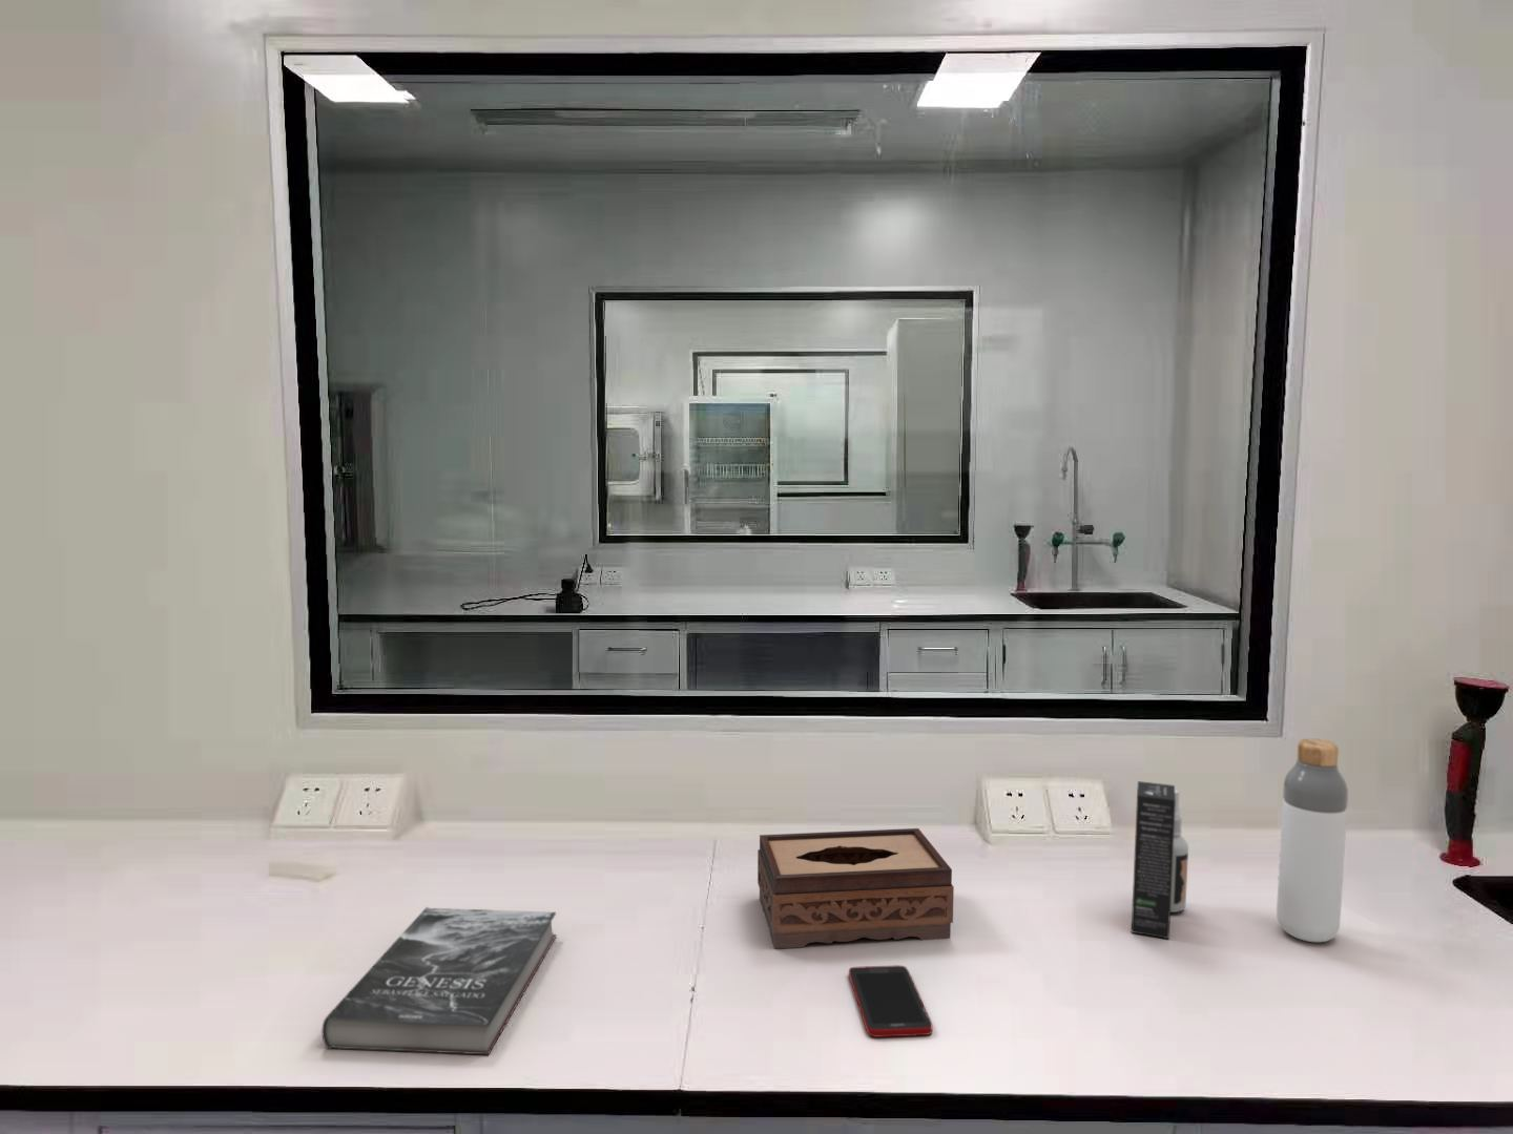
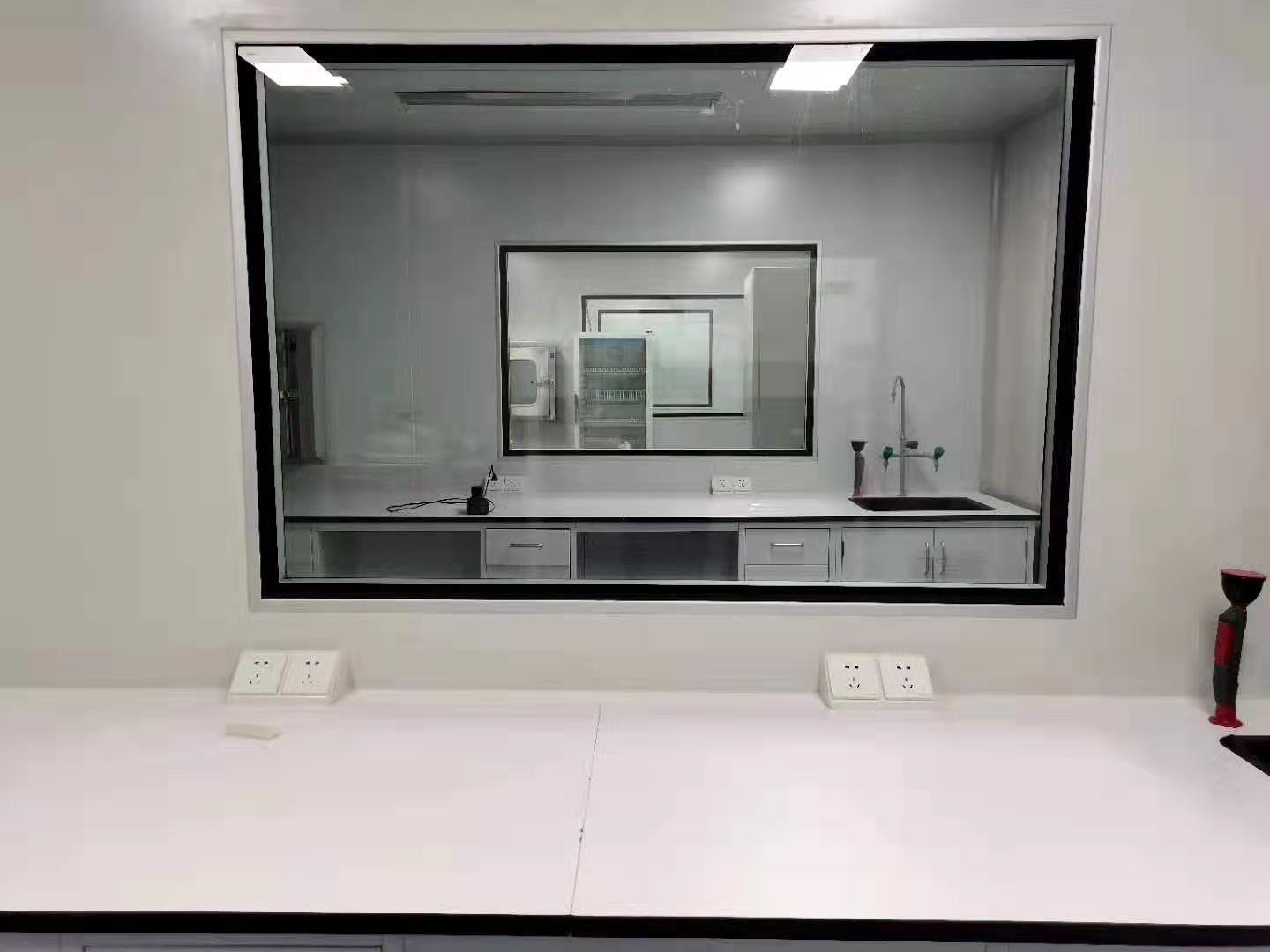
- spray bottle (1159, 852)
- tissue box (849, 884)
- book (452, 972)
- bottle (1313, 839)
- cell phone (888, 998)
